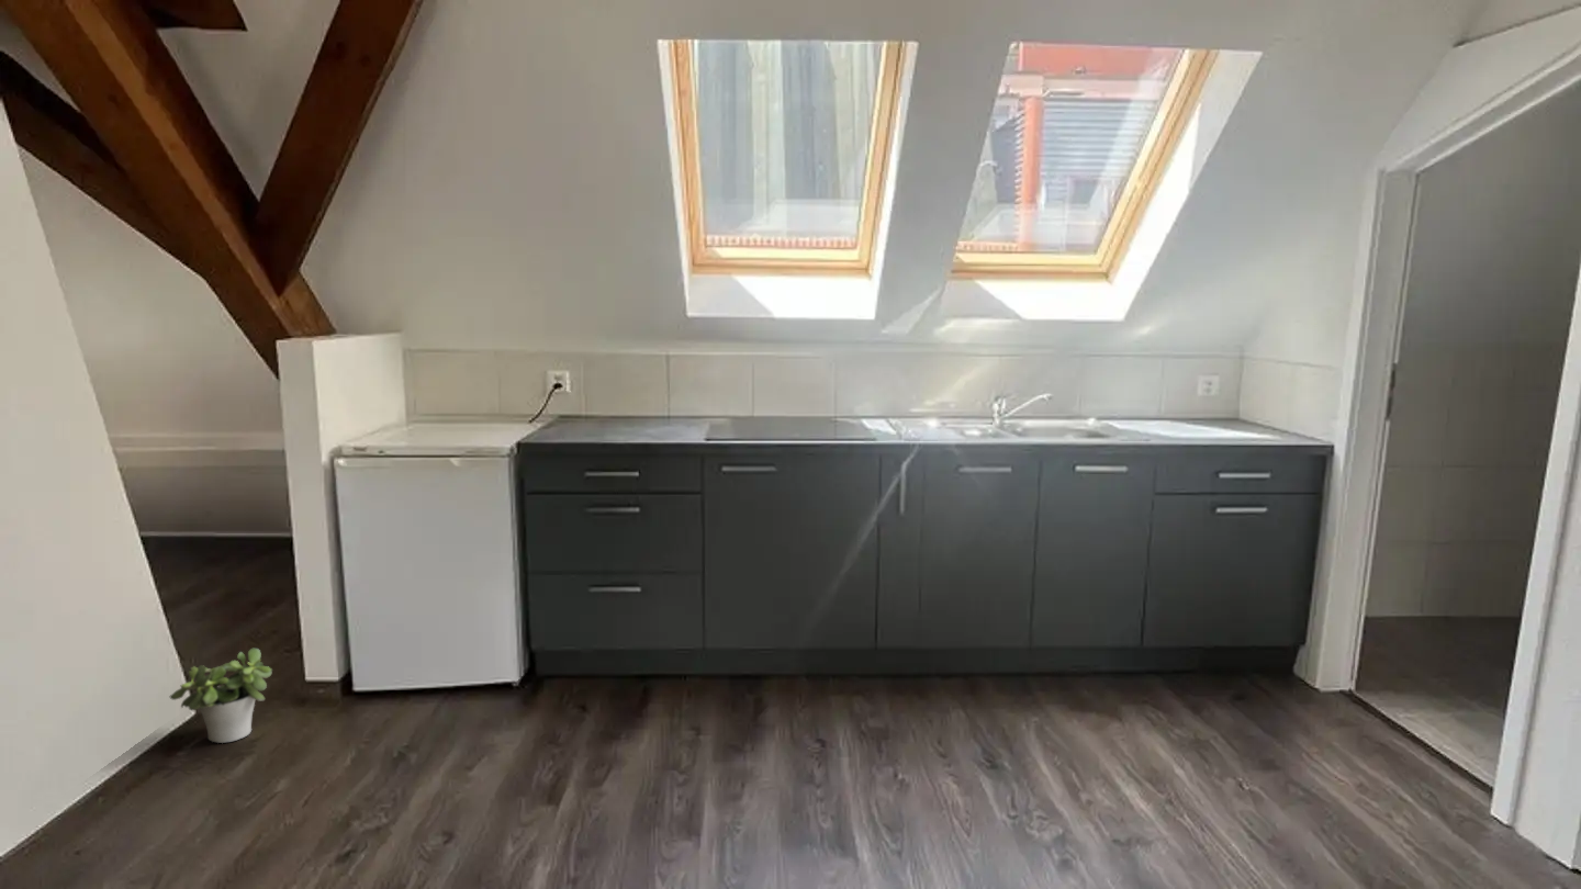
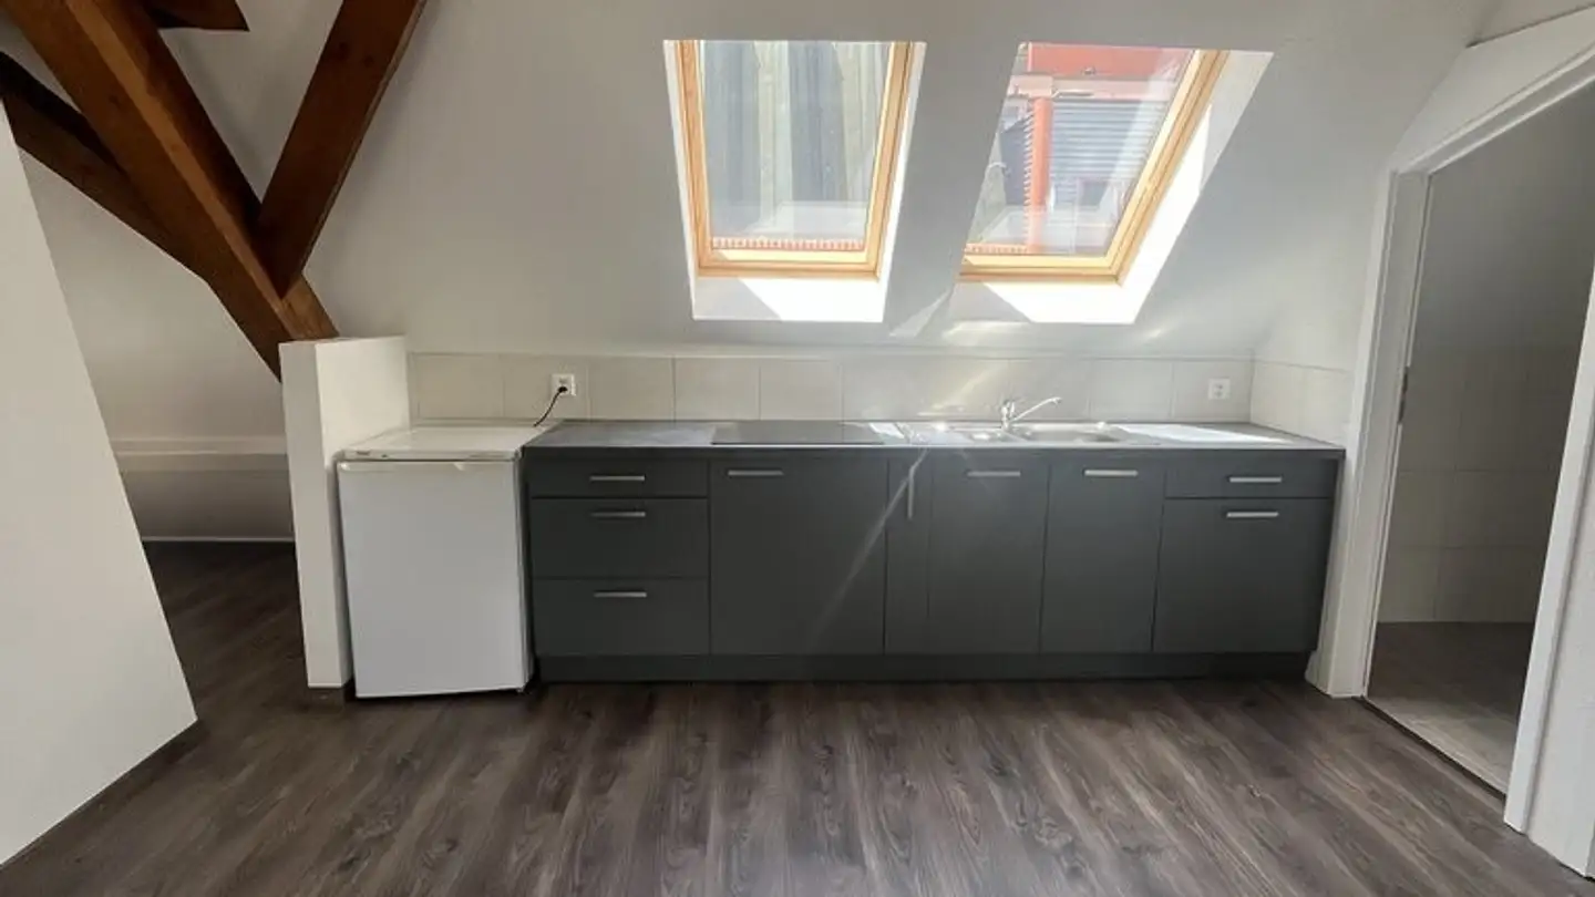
- potted plant (228, 698)
